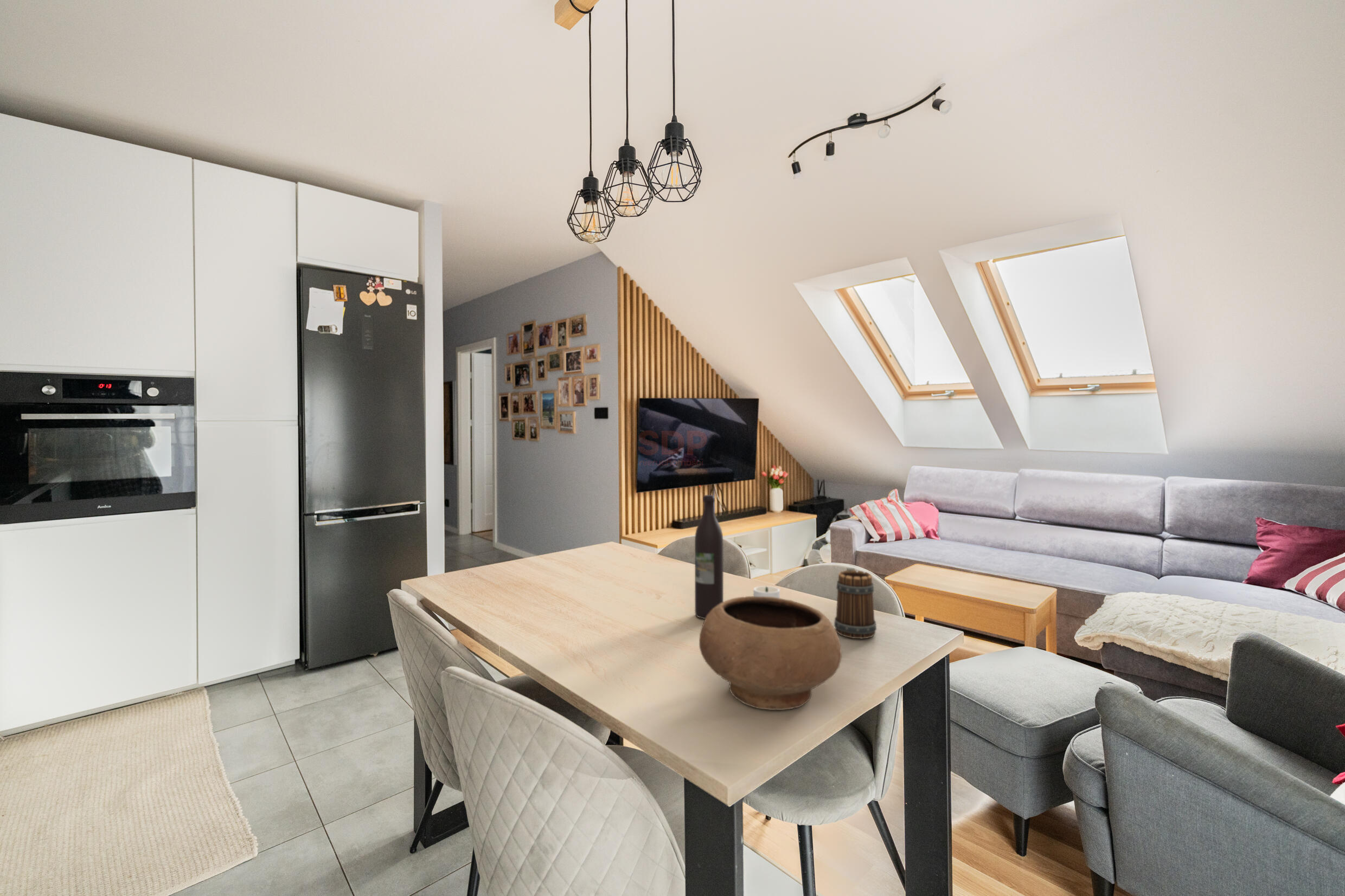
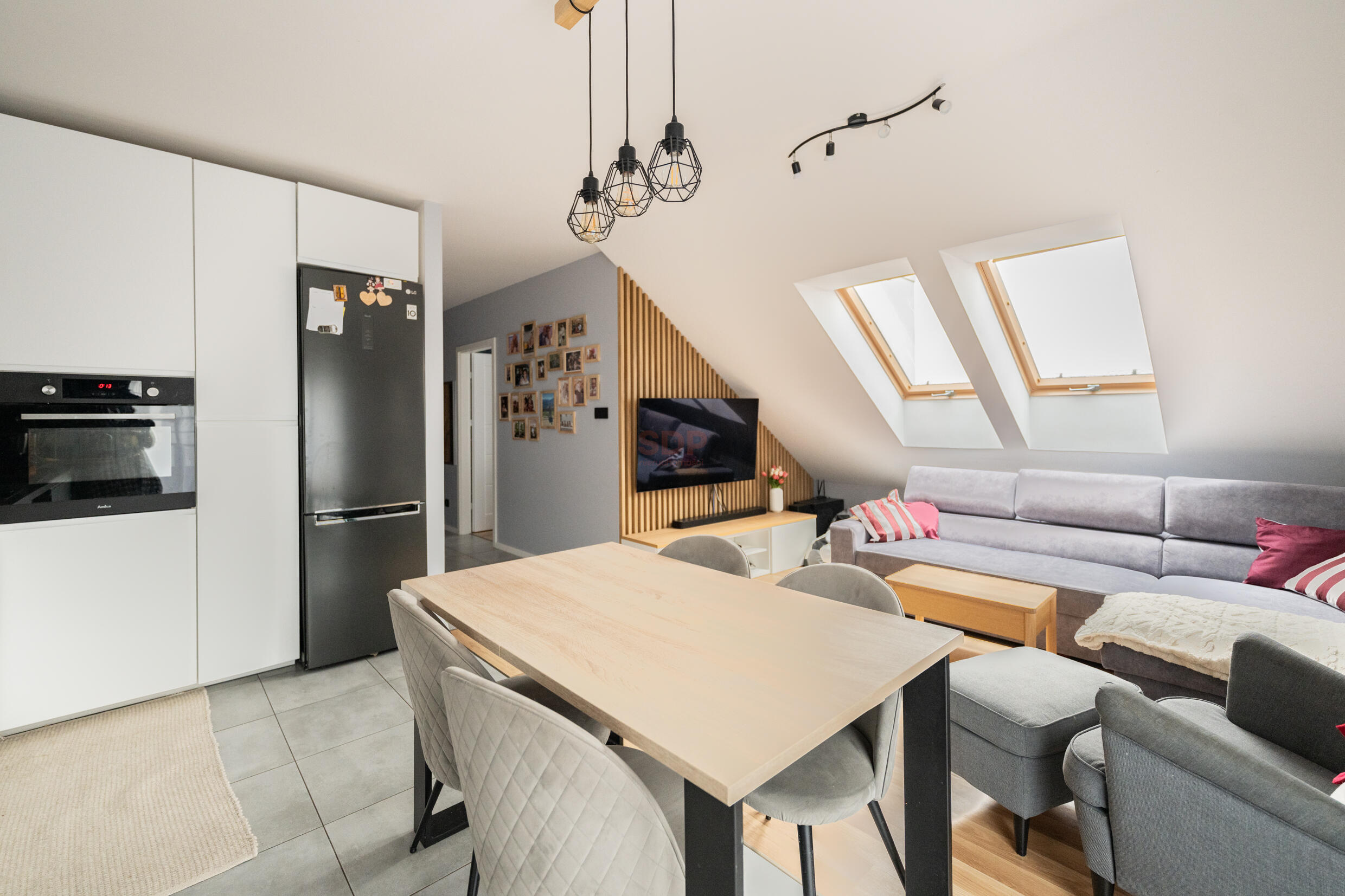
- wine bottle (709, 555)
- bowl (768, 649)
- mug (854, 600)
- candle (766, 596)
